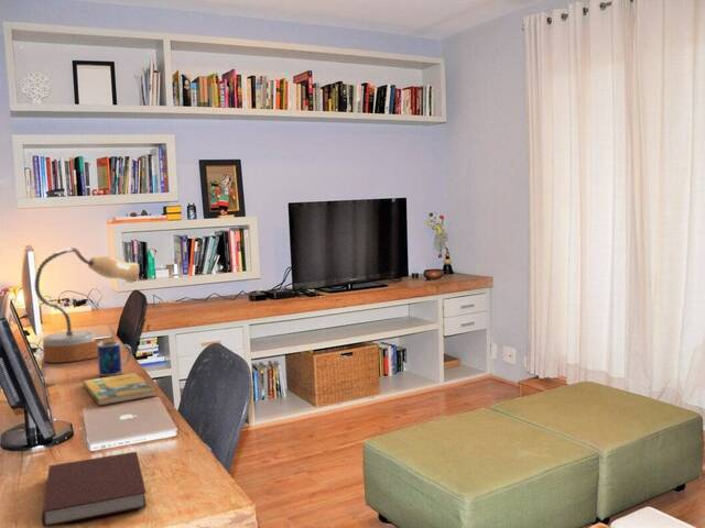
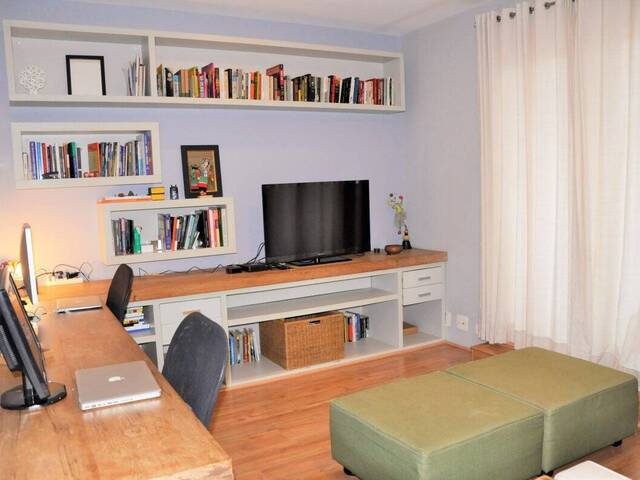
- booklet (118, 387)
- table lamp (66, 311)
- mug (115, 358)
- notebook (95, 485)
